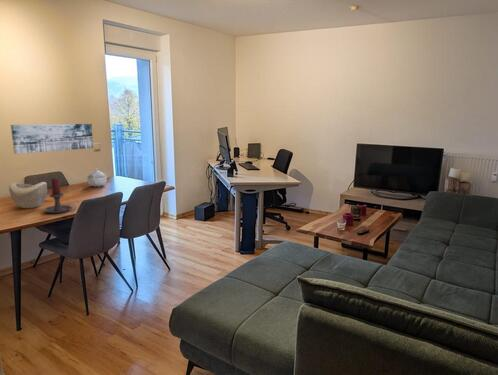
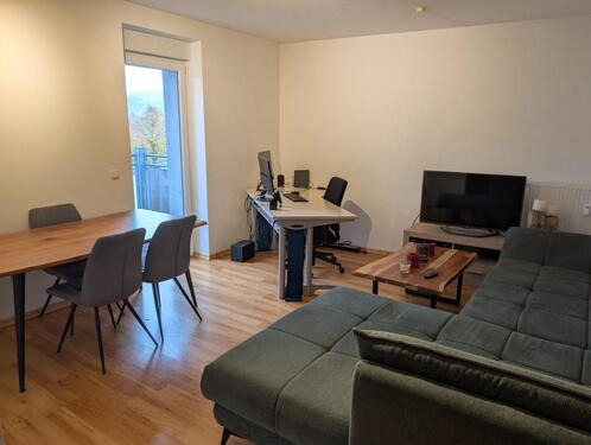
- wall art (55, 137)
- decorative bowl (29, 194)
- teapot (96, 177)
- candle holder (60, 194)
